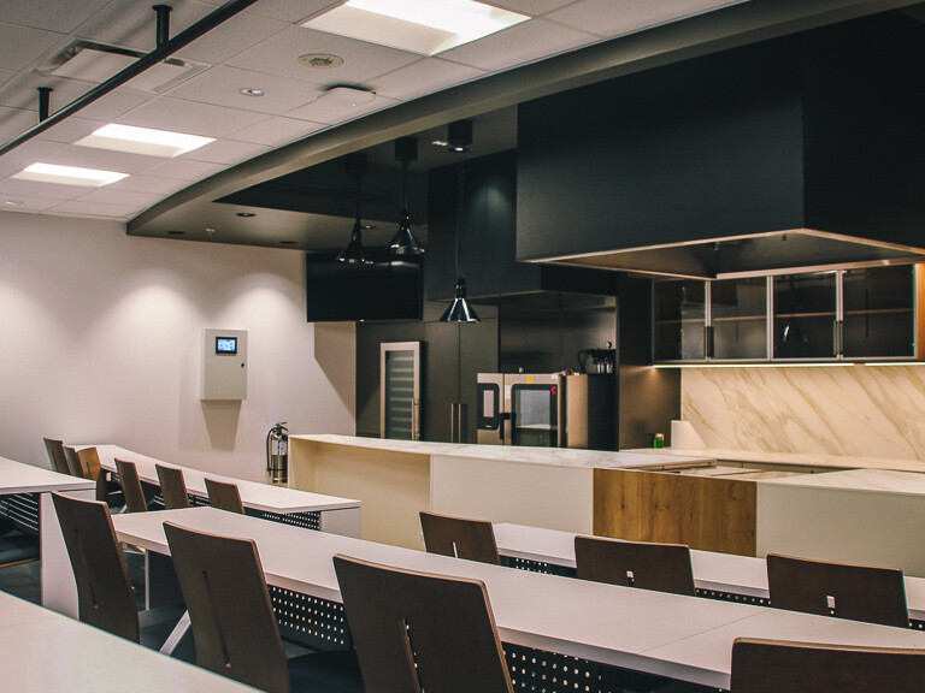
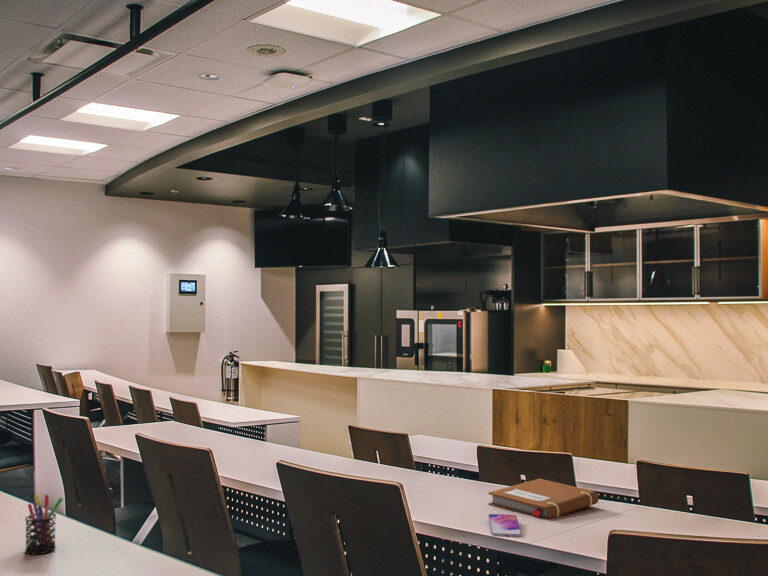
+ smartphone (504, 525)
+ pen holder (44, 520)
+ notebook (542, 499)
